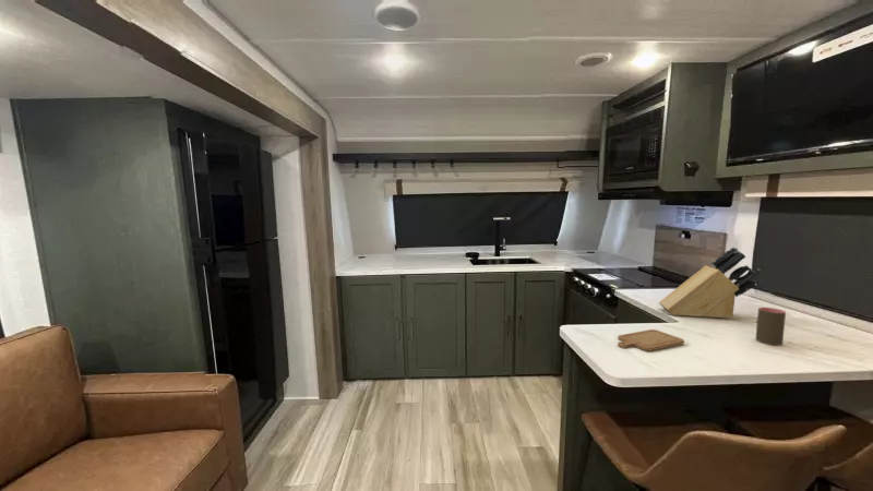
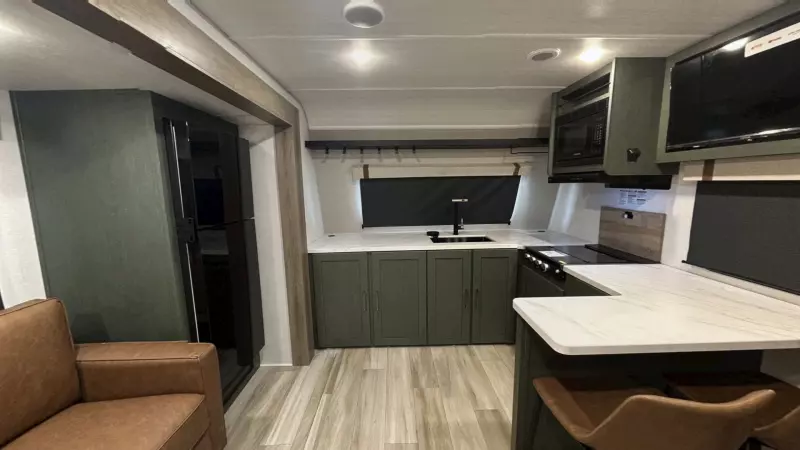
- cup (769, 325)
- knife block (707, 280)
- chopping board (645, 339)
